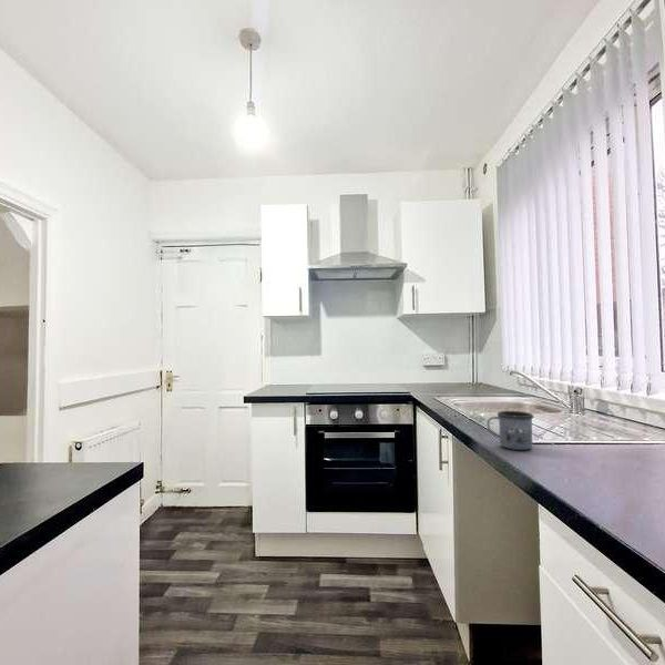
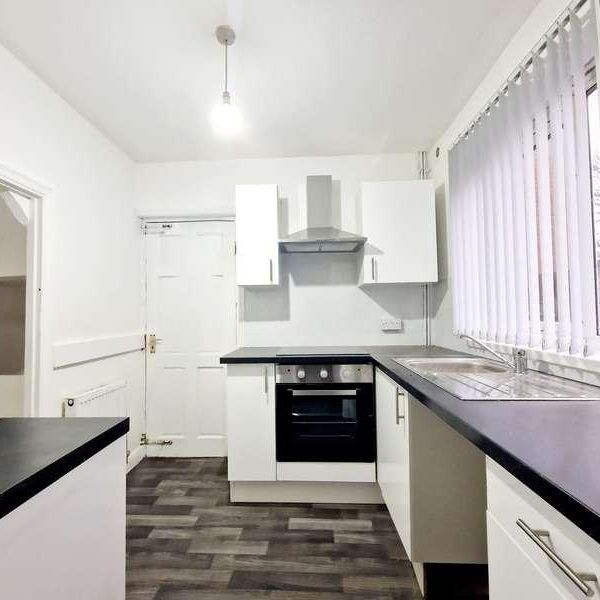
- mug (510, 429)
